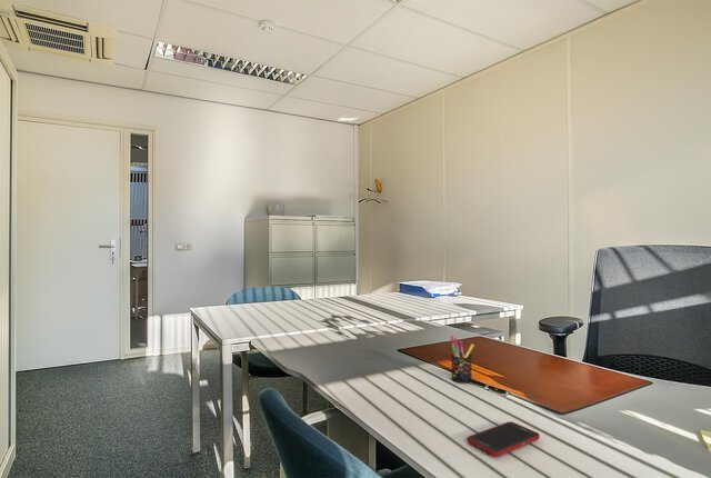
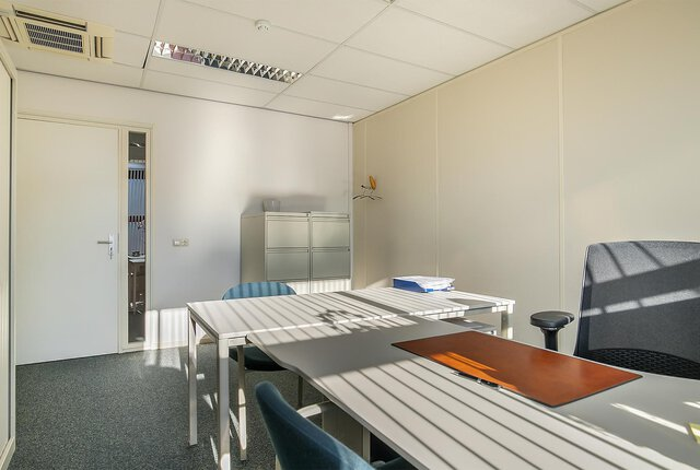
- cell phone (503, 438)
- pen holder (459, 358)
